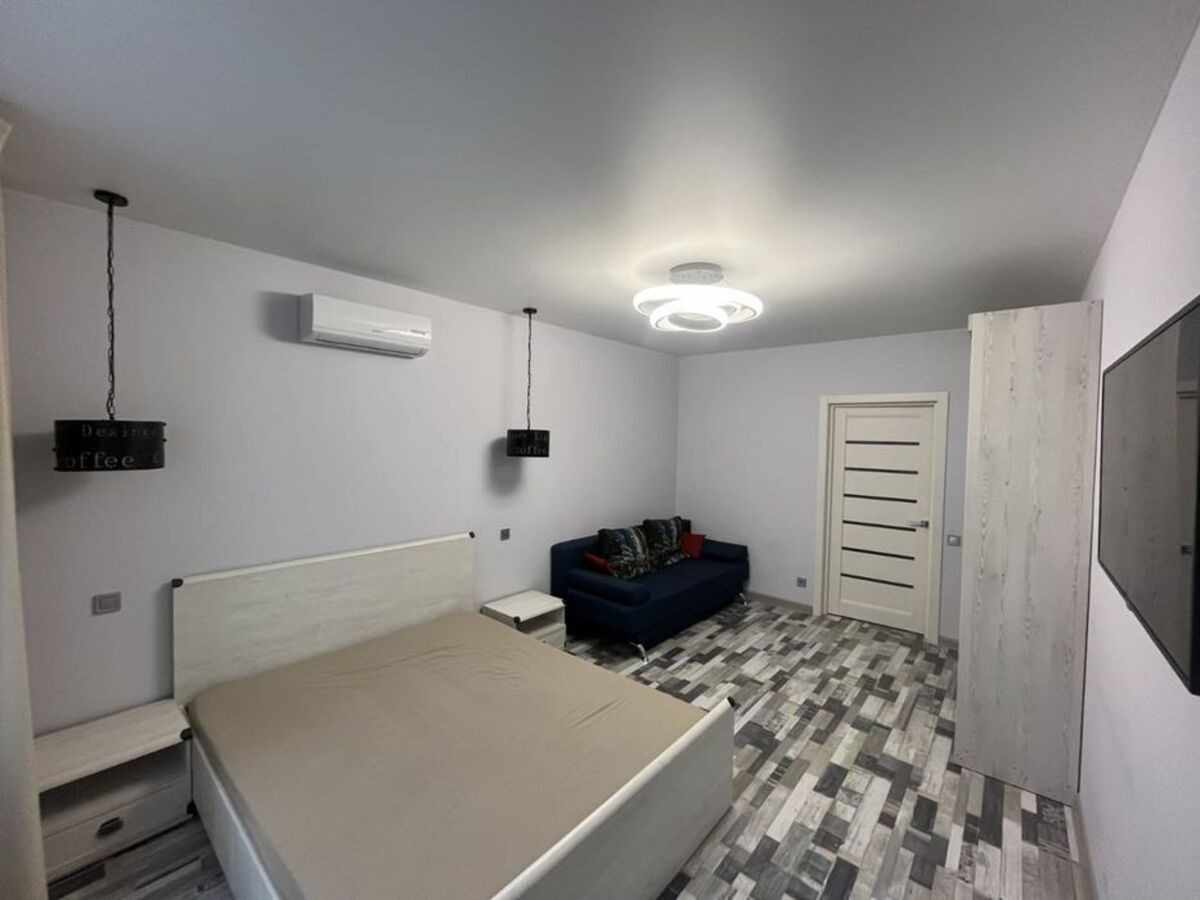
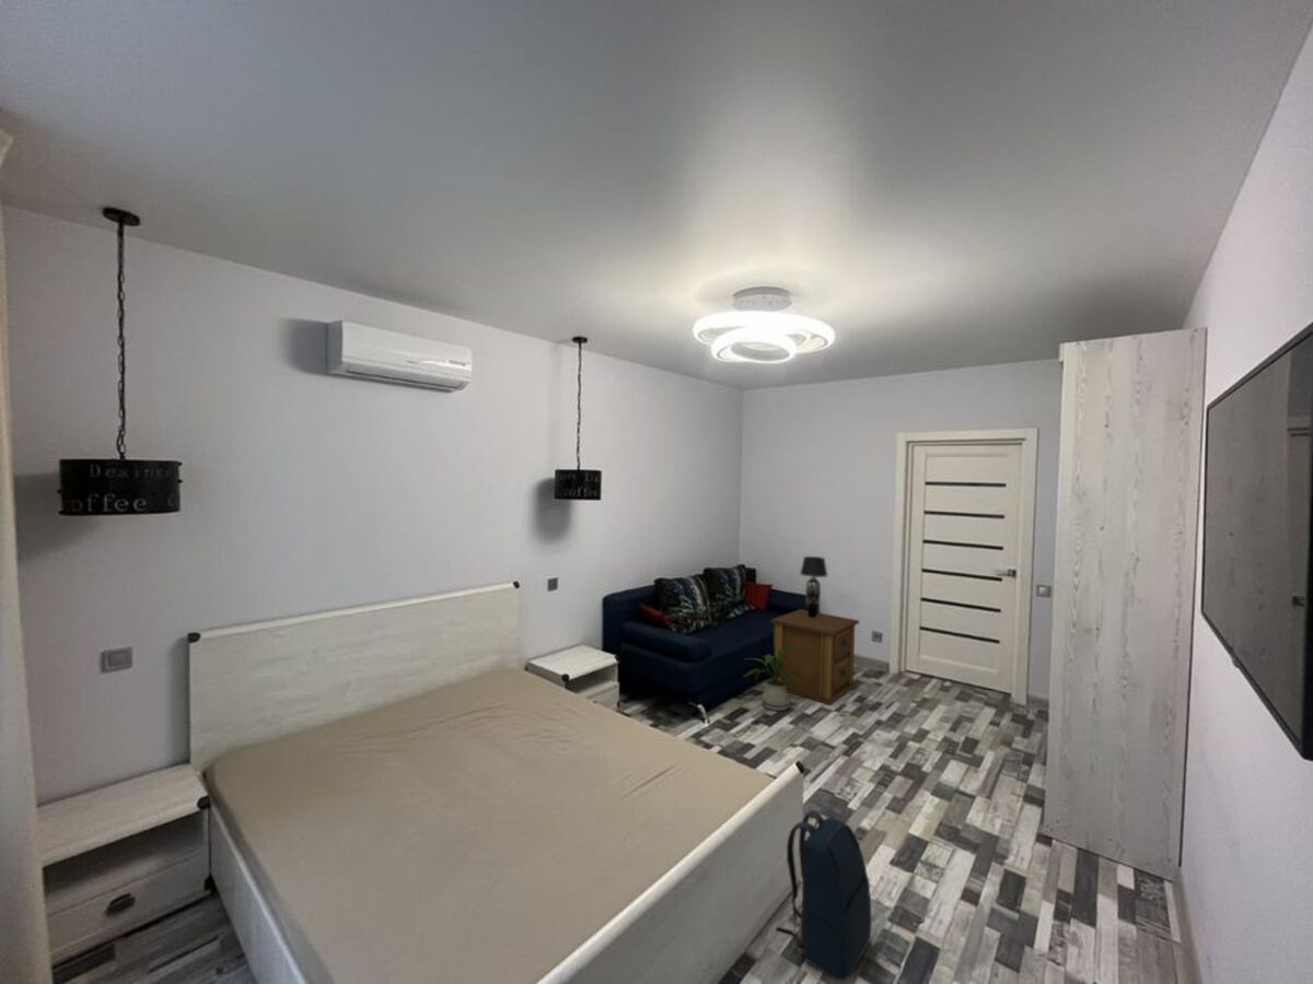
+ table lamp (813, 586)
+ side table (814, 653)
+ backpack (823, 880)
+ house plant (771, 673)
